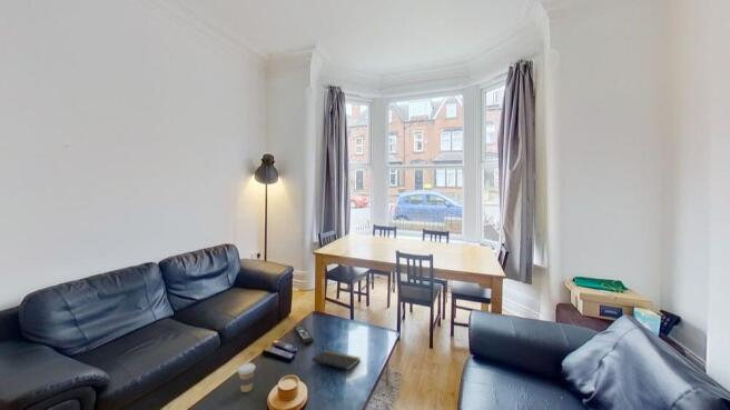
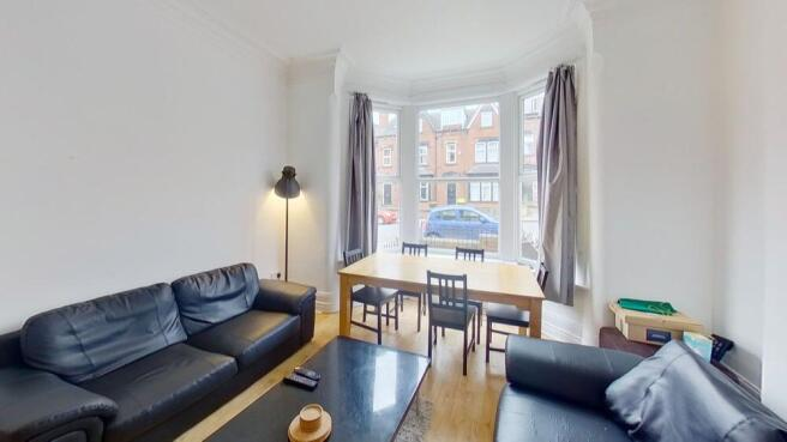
- notepad (336, 359)
- remote control (303, 334)
- coffee cup (246, 378)
